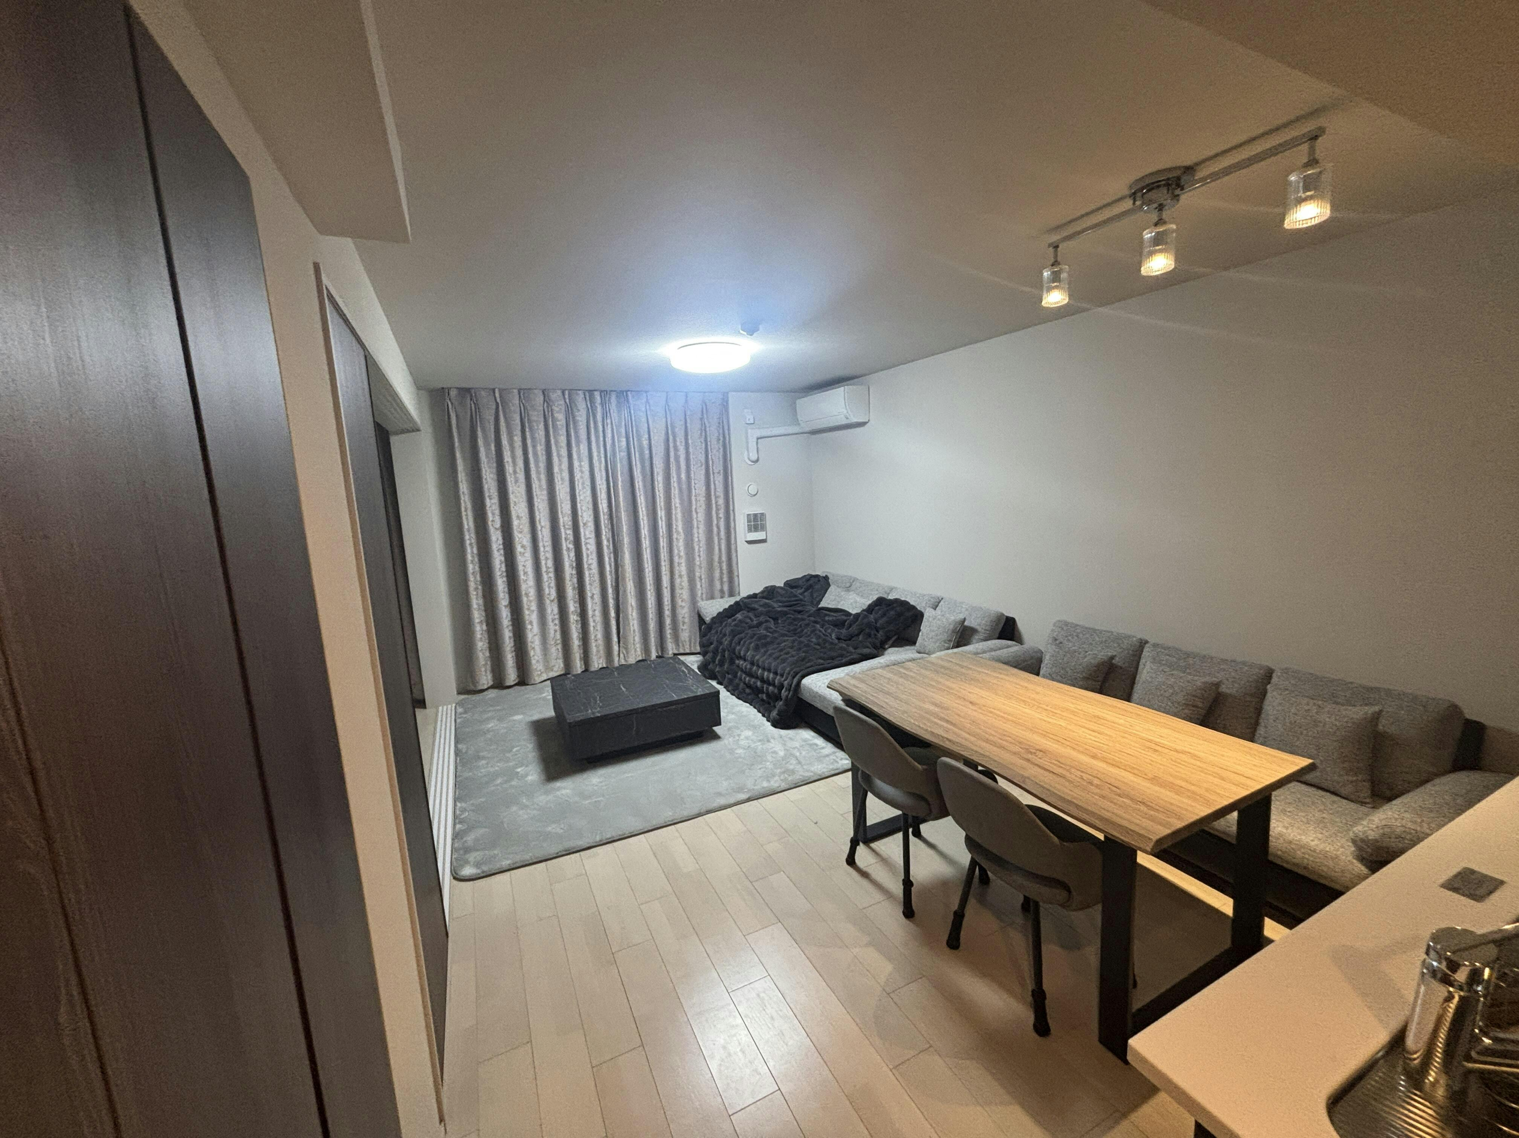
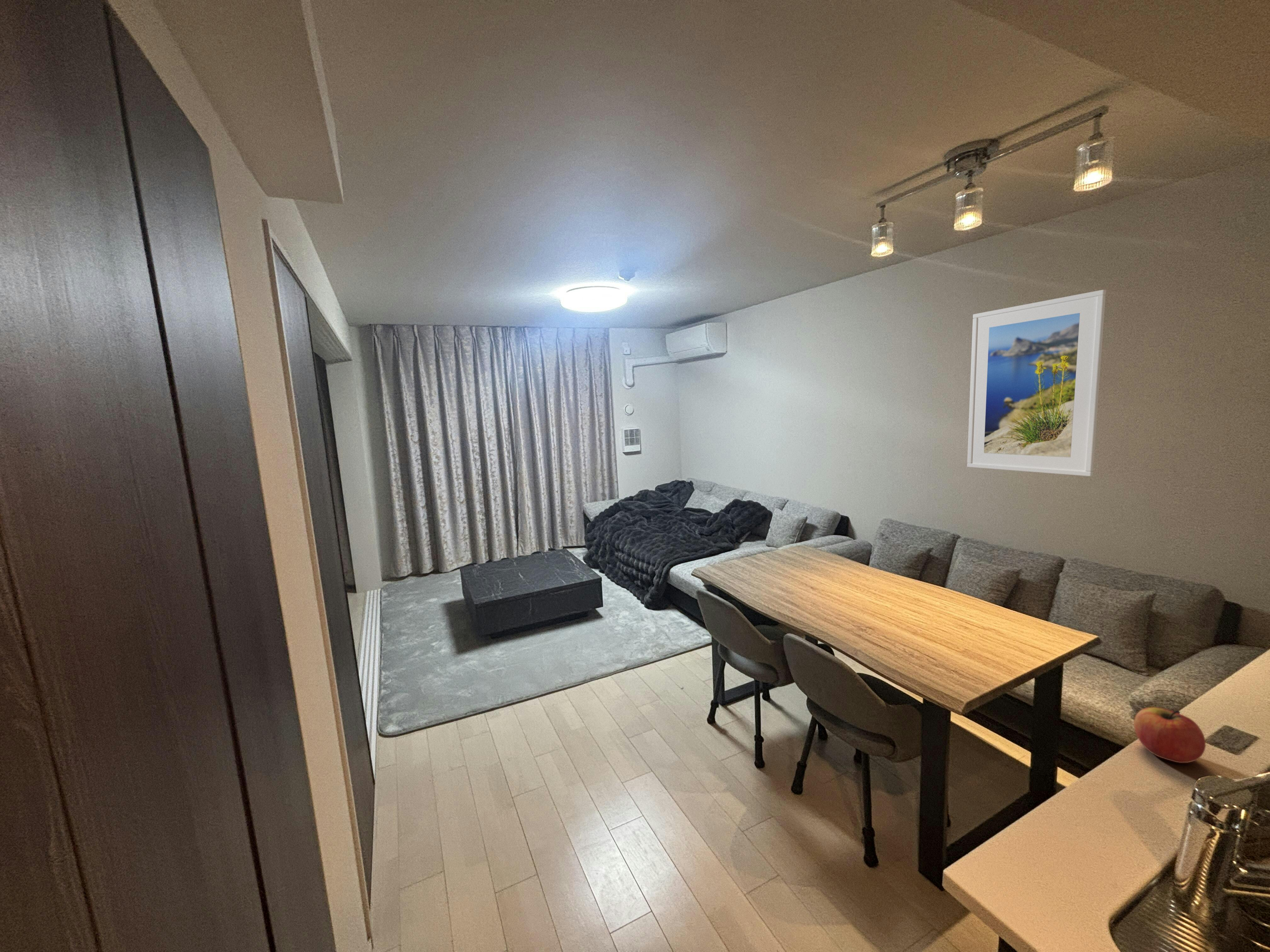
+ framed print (1028, 389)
+ apple (1168, 732)
